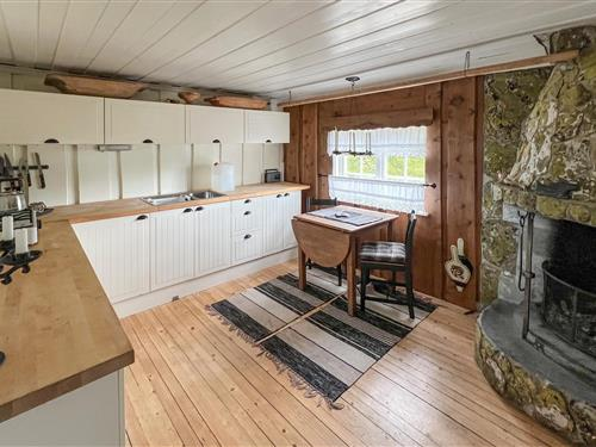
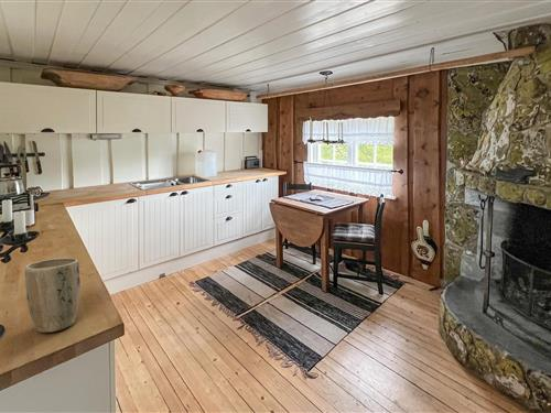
+ plant pot (54, 294)
